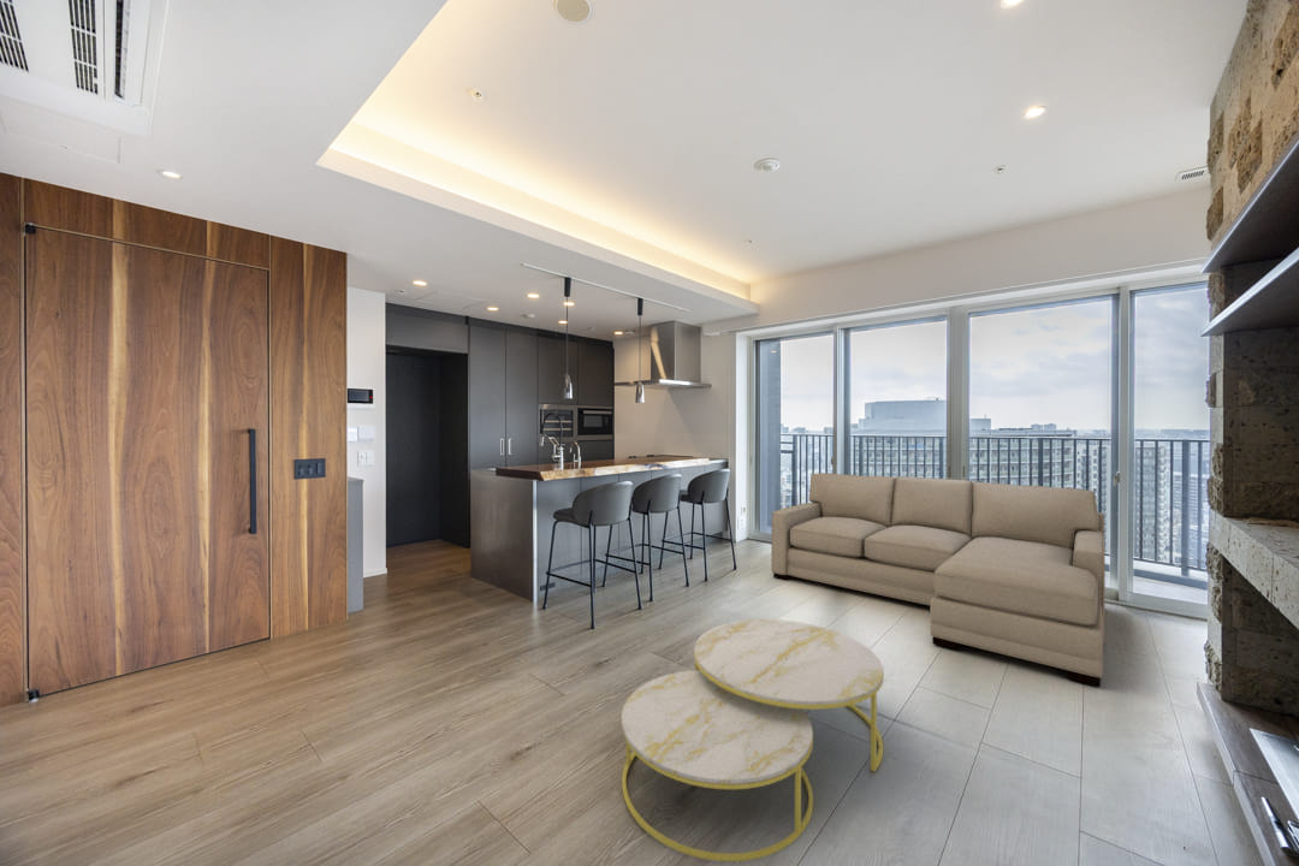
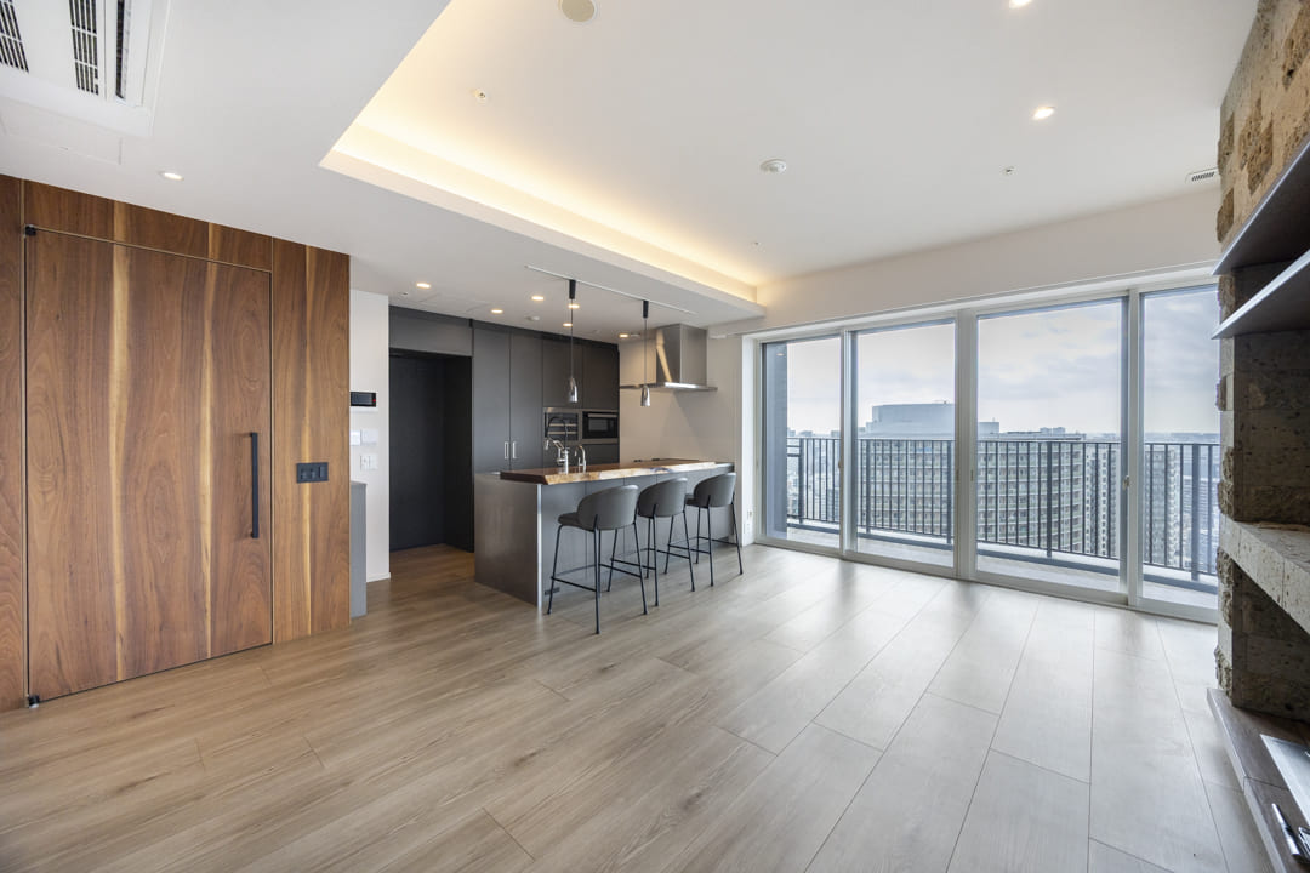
- sofa (912, 541)
- coffee table (754, 708)
